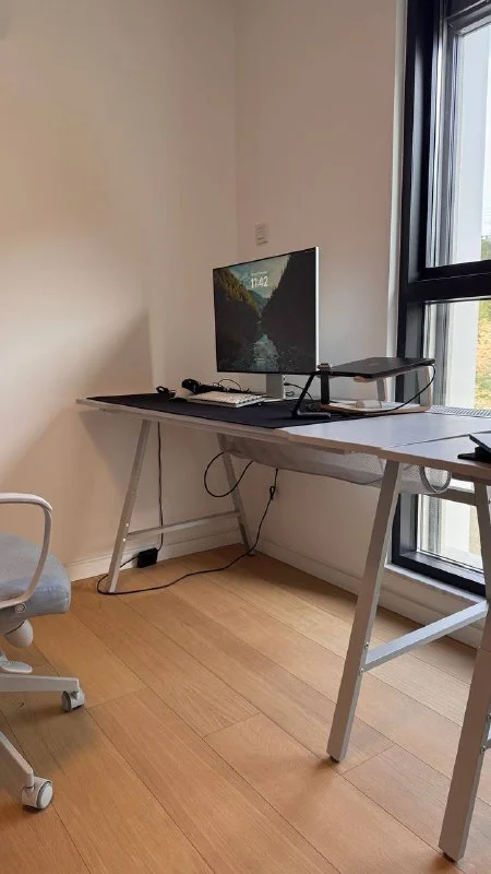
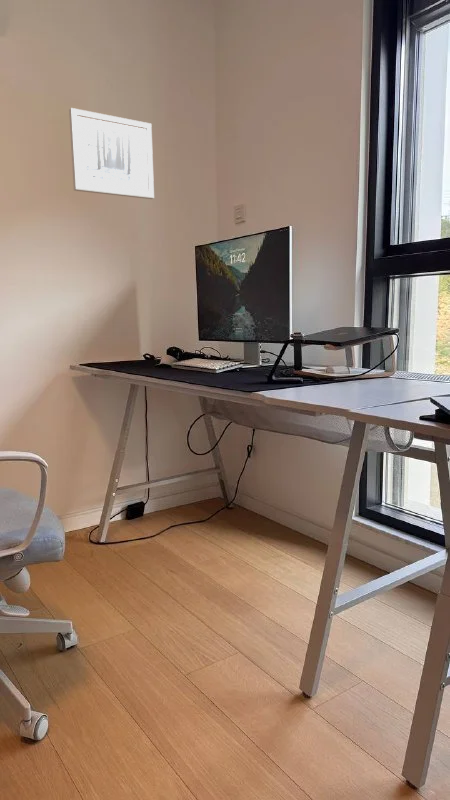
+ wall art (113, 156)
